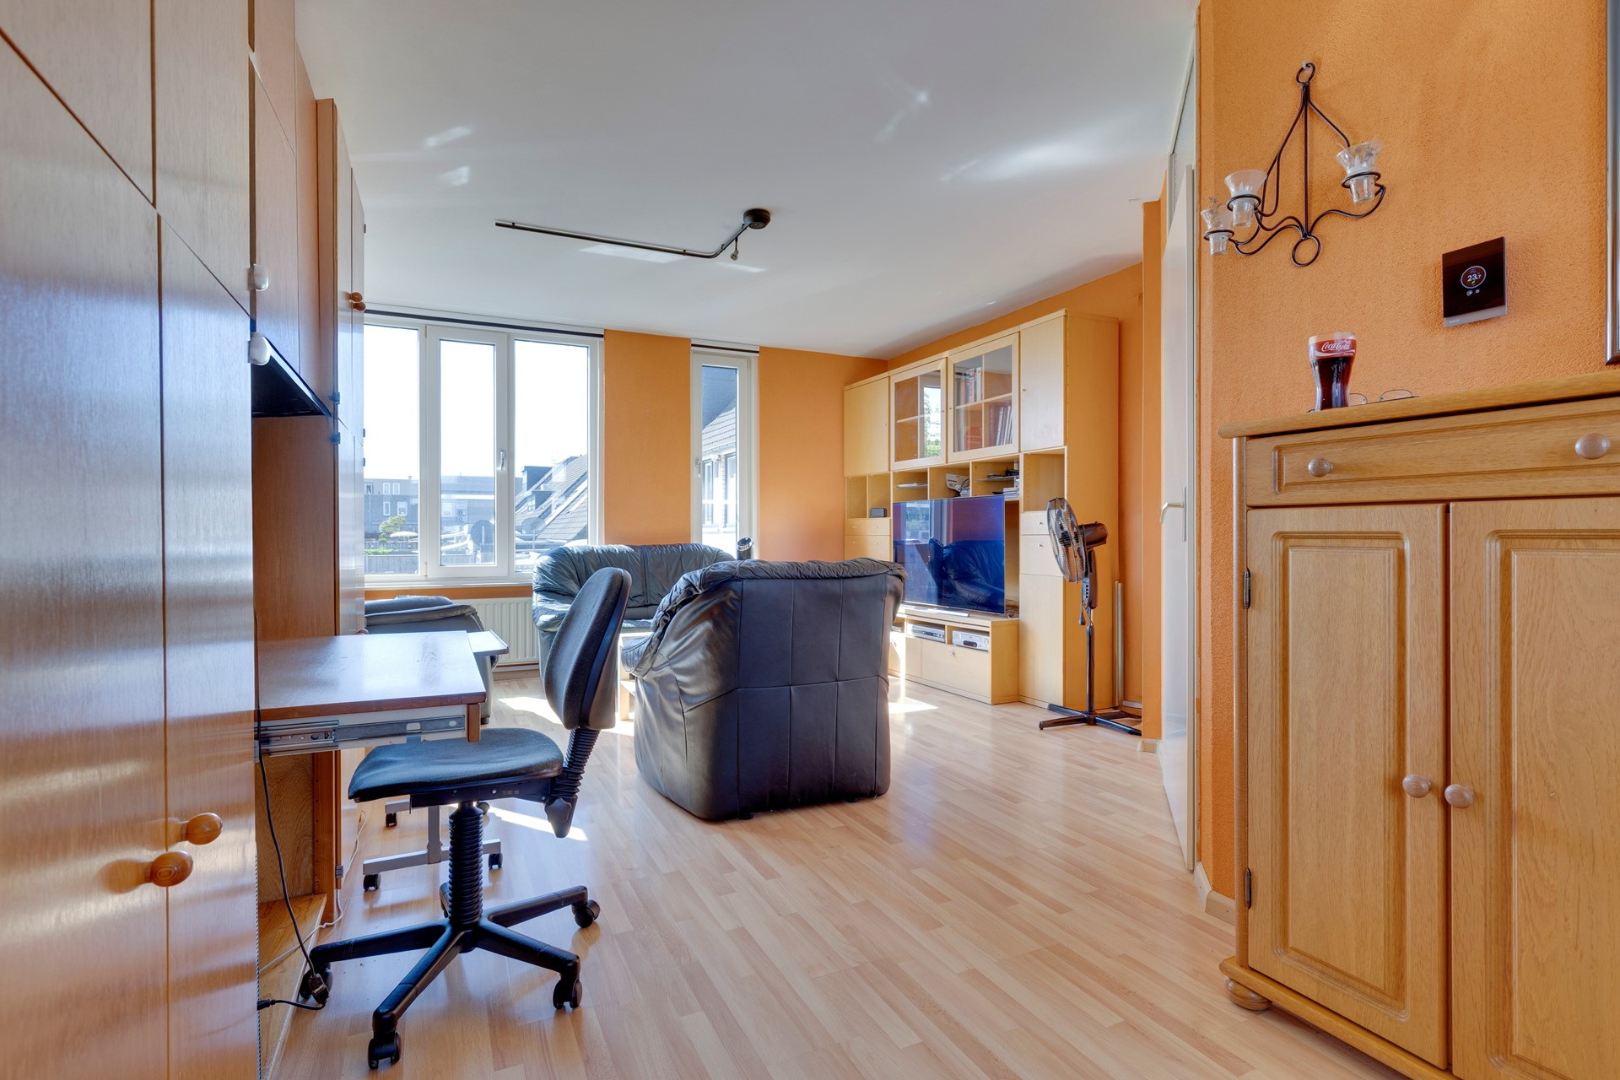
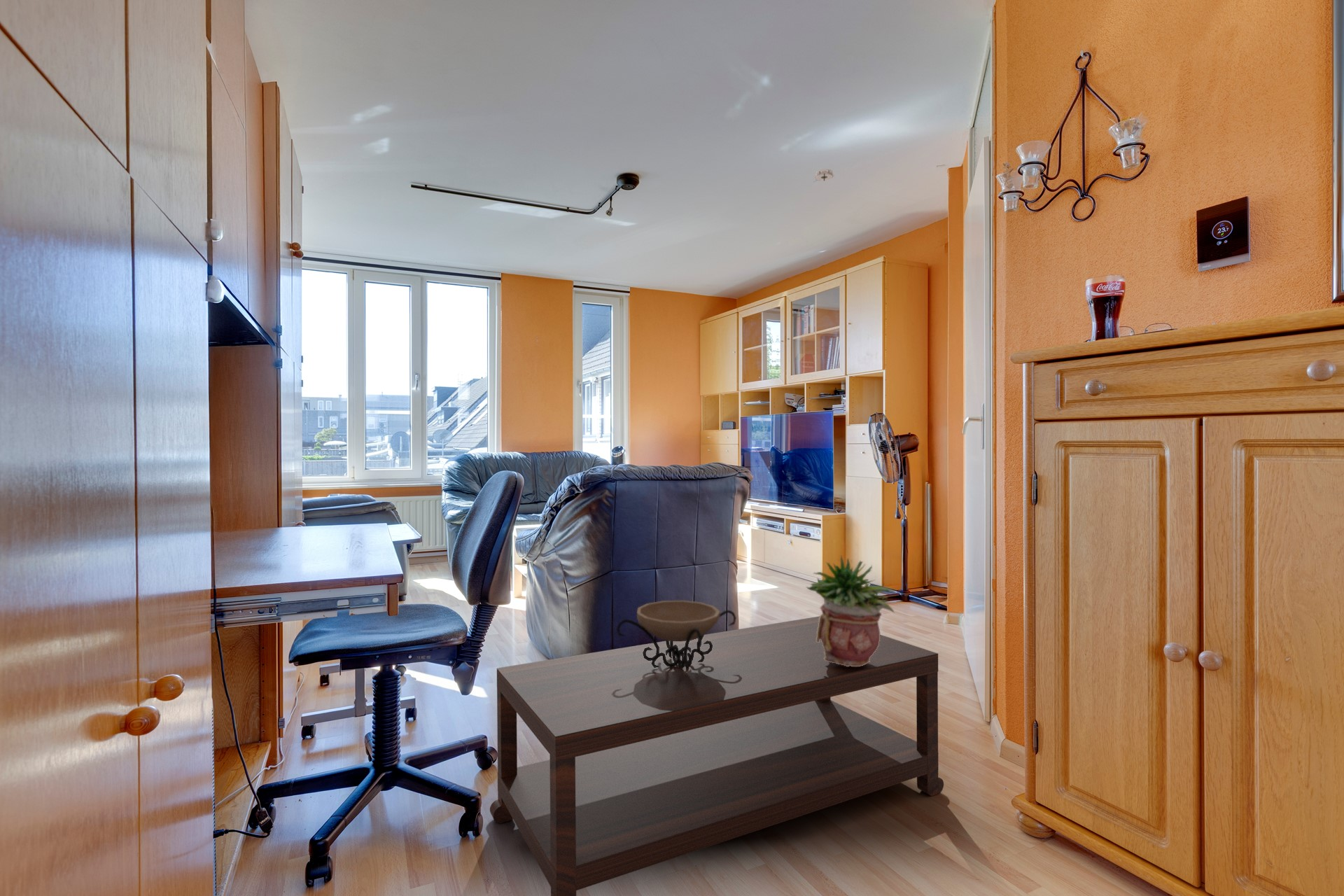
+ smoke detector (823, 175)
+ decorative bowl (678, 638)
+ potted plant (852, 608)
+ coffee table (723, 732)
